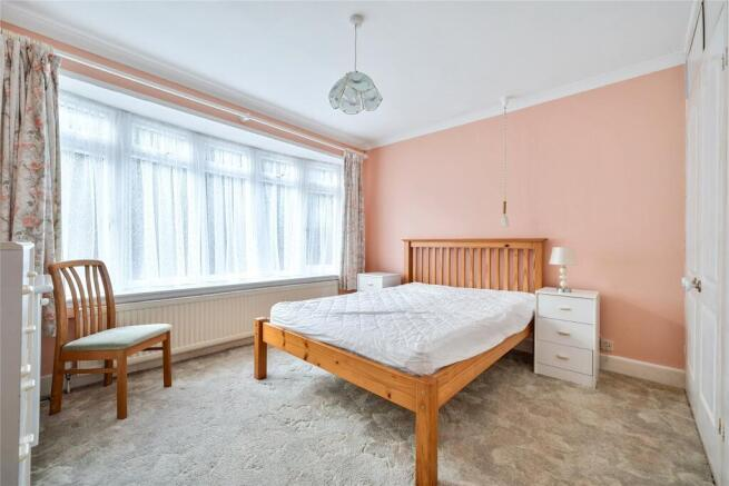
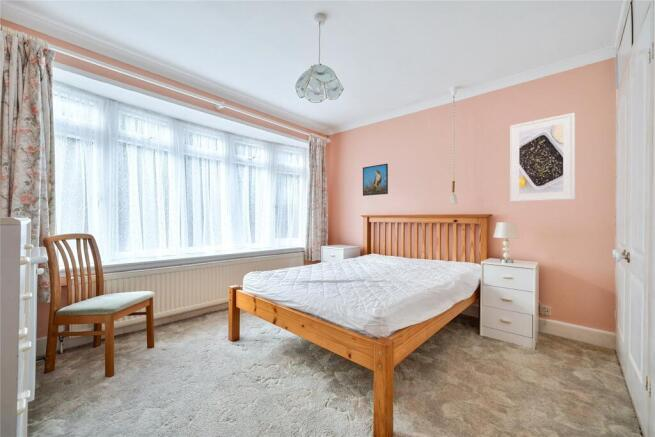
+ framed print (374, 180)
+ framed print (540, 160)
